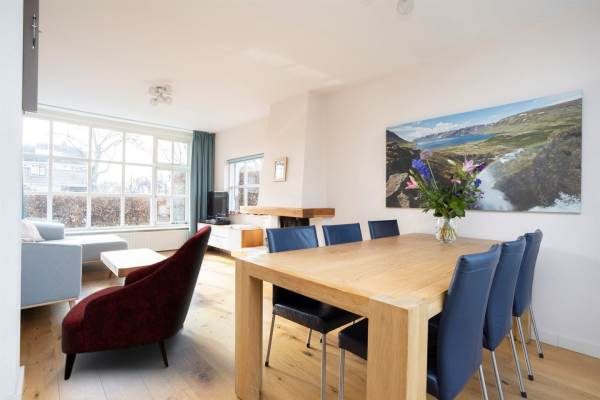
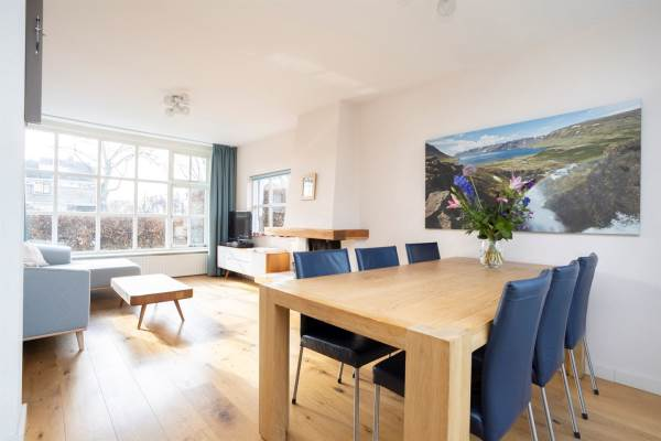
- armchair (148, 286)
